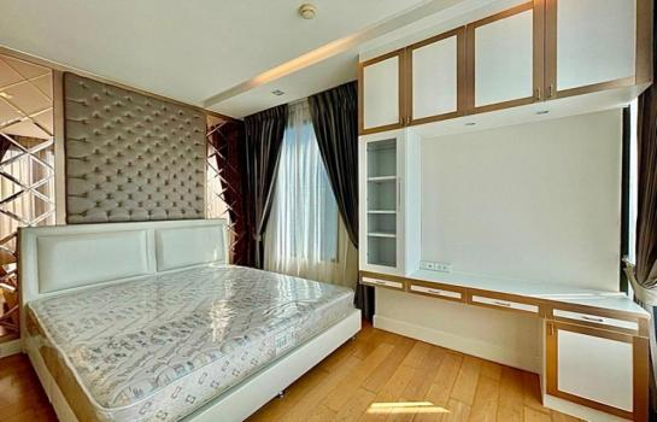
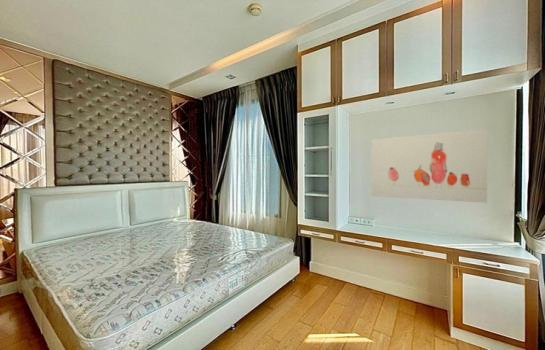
+ wall art (422, 167)
